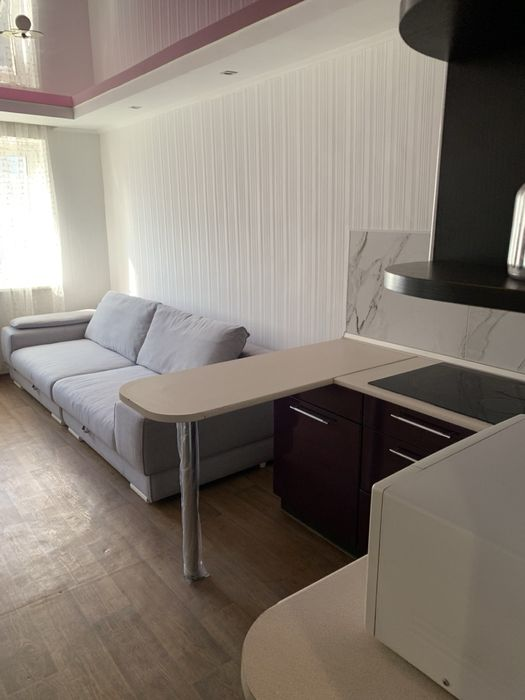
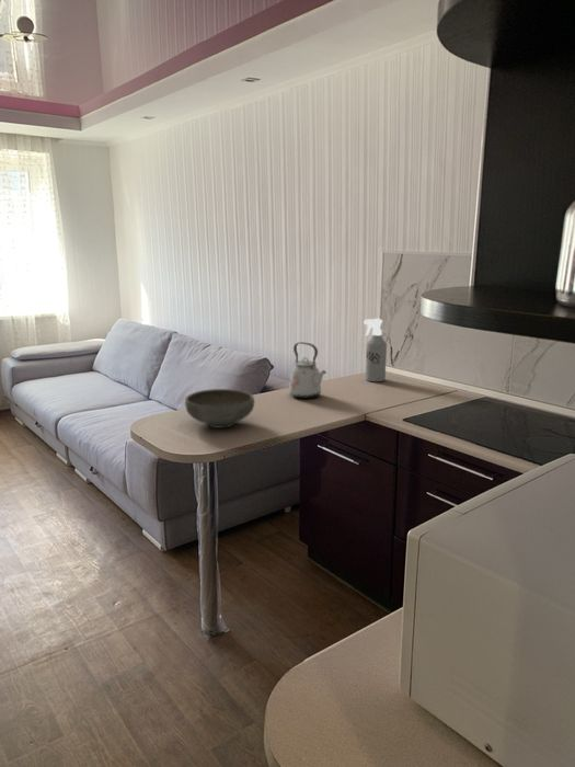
+ bowl (220, 410)
+ kettle (309, 370)
+ spray bottle (373, 350)
